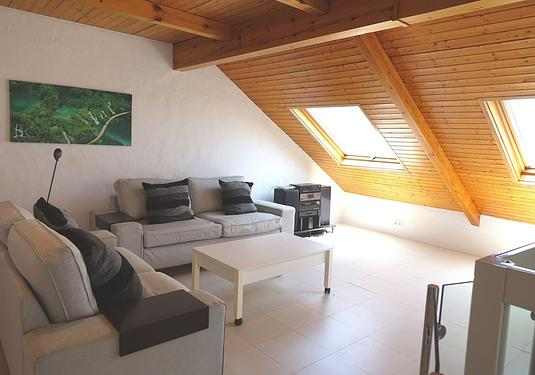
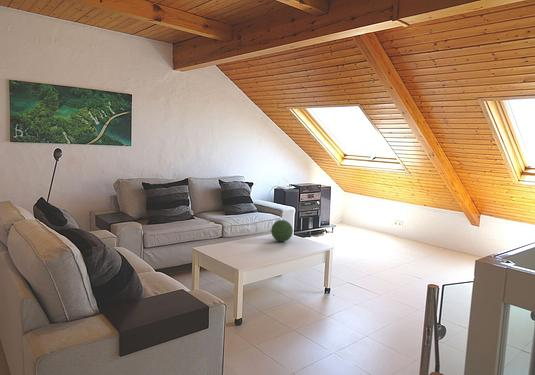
+ decorative orb (282, 230)
